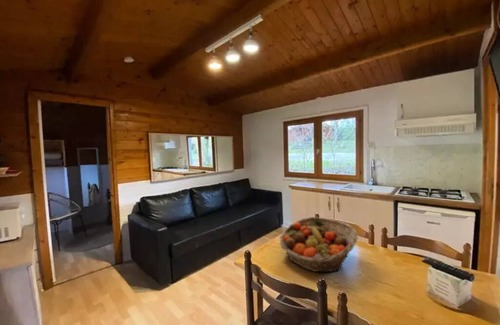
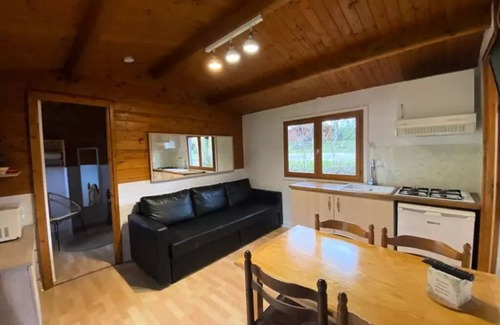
- fruit basket (316, 242)
